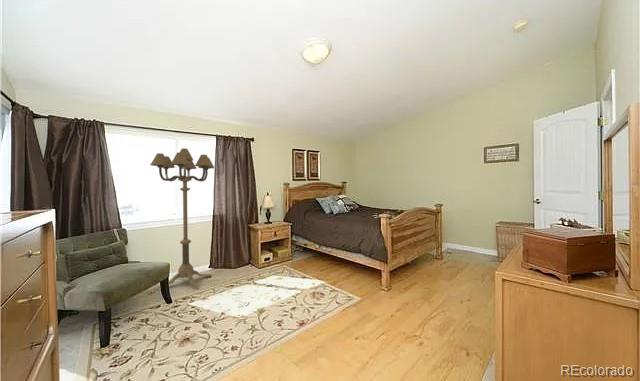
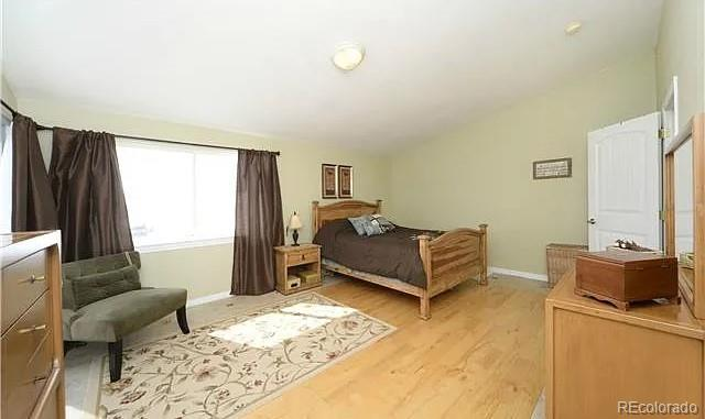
- floor lamp (185, 215)
